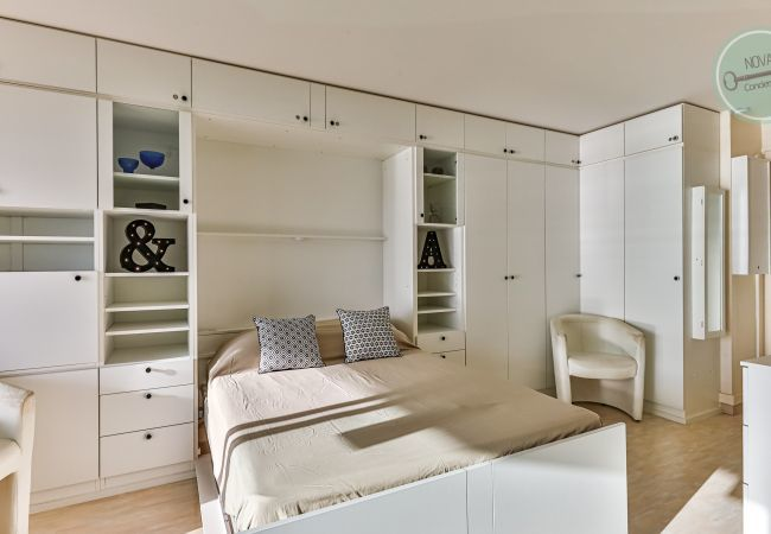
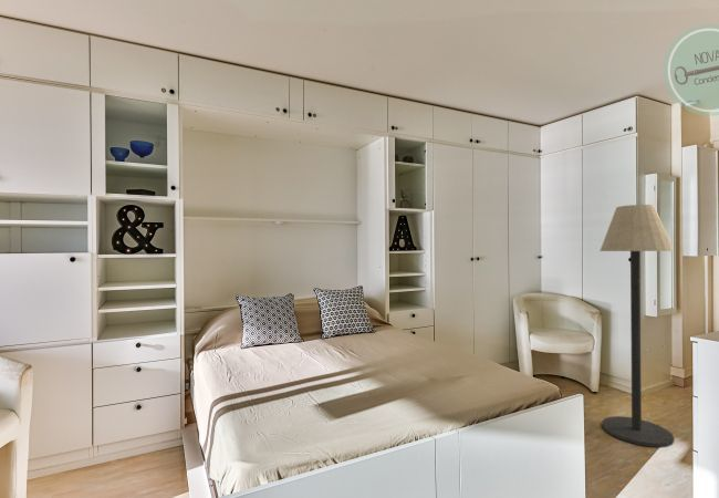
+ floor lamp (635, 319)
